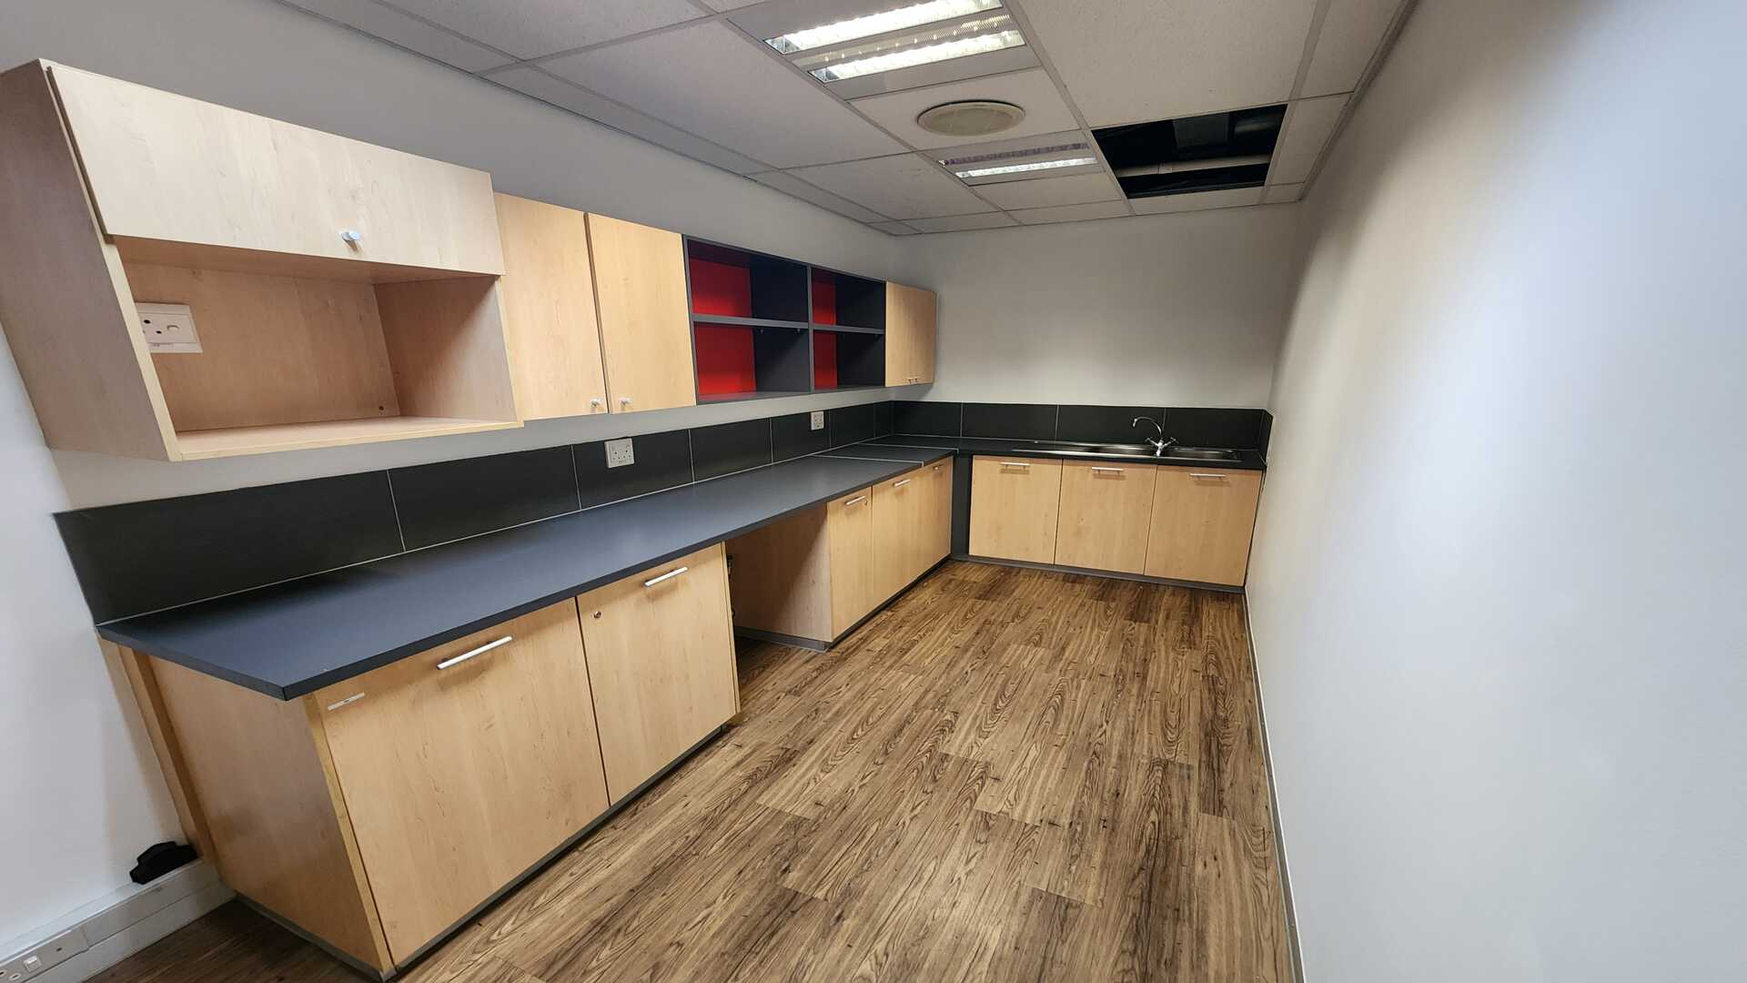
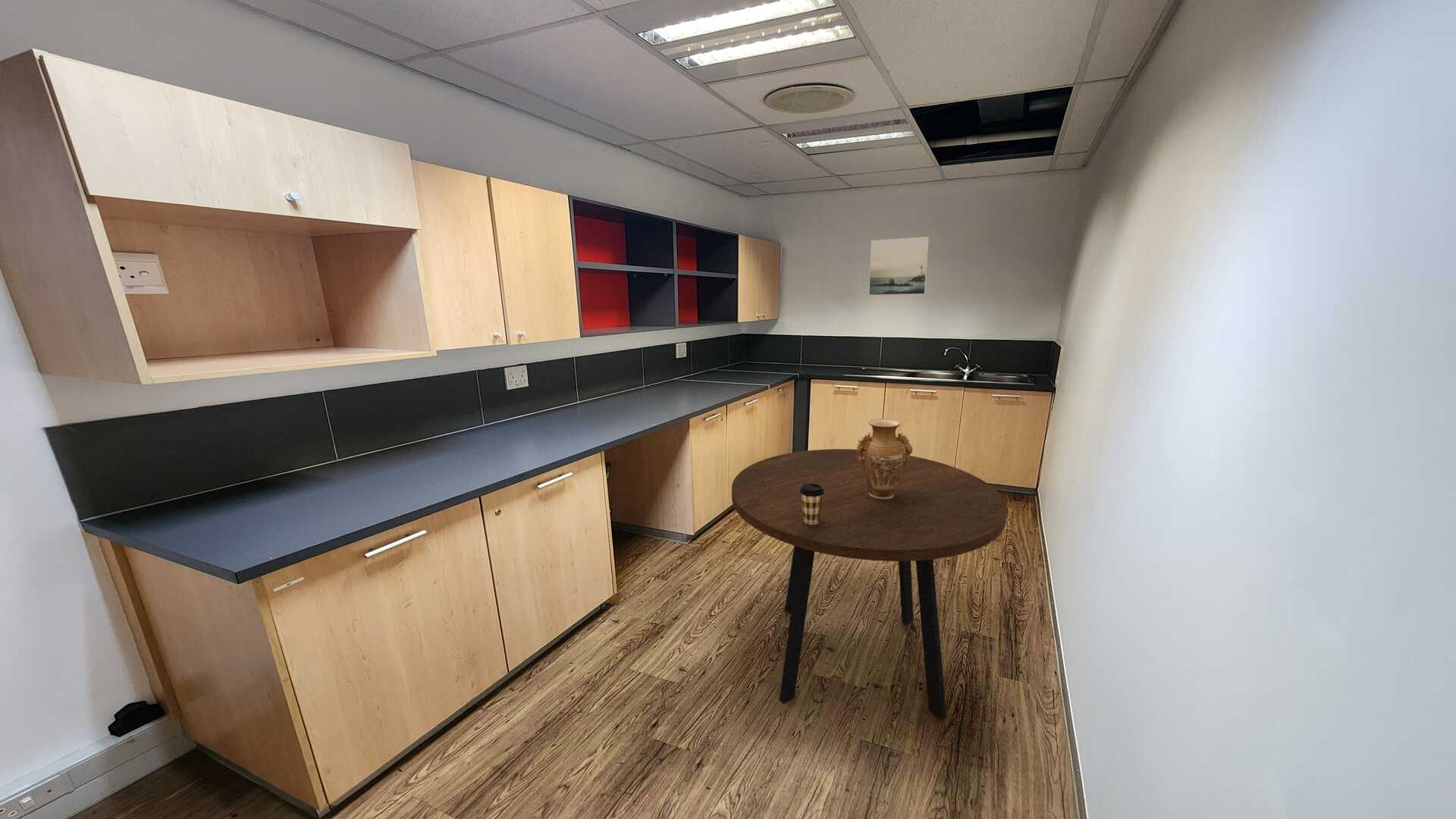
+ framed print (897, 267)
+ coffee cup (811, 504)
+ dining table (861, 559)
+ vase (883, 458)
